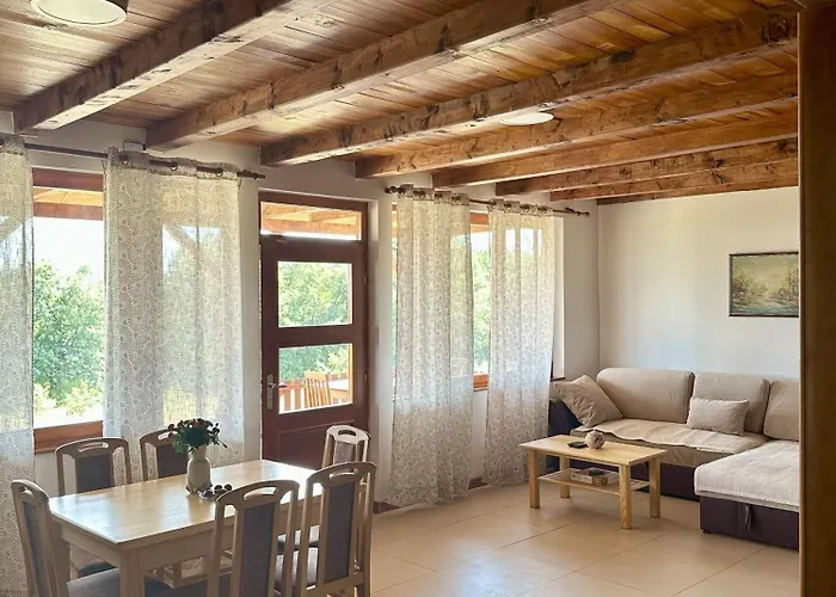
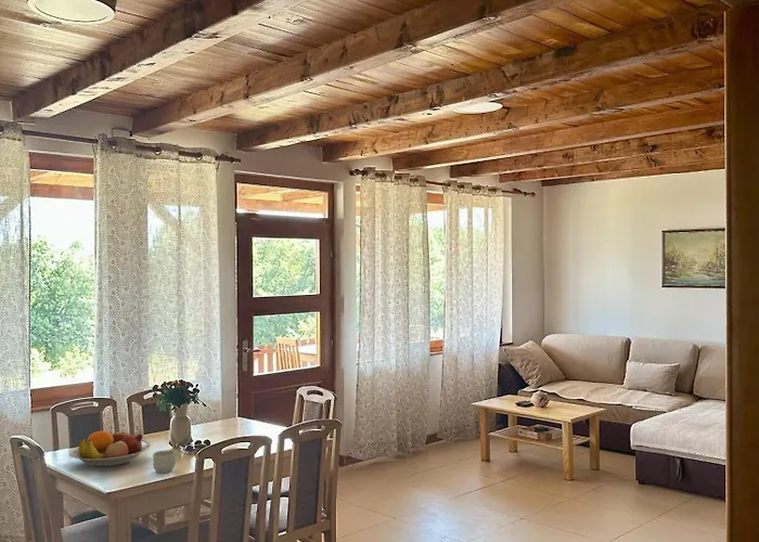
+ fruit bowl (111, 446)
+ mug (167, 461)
